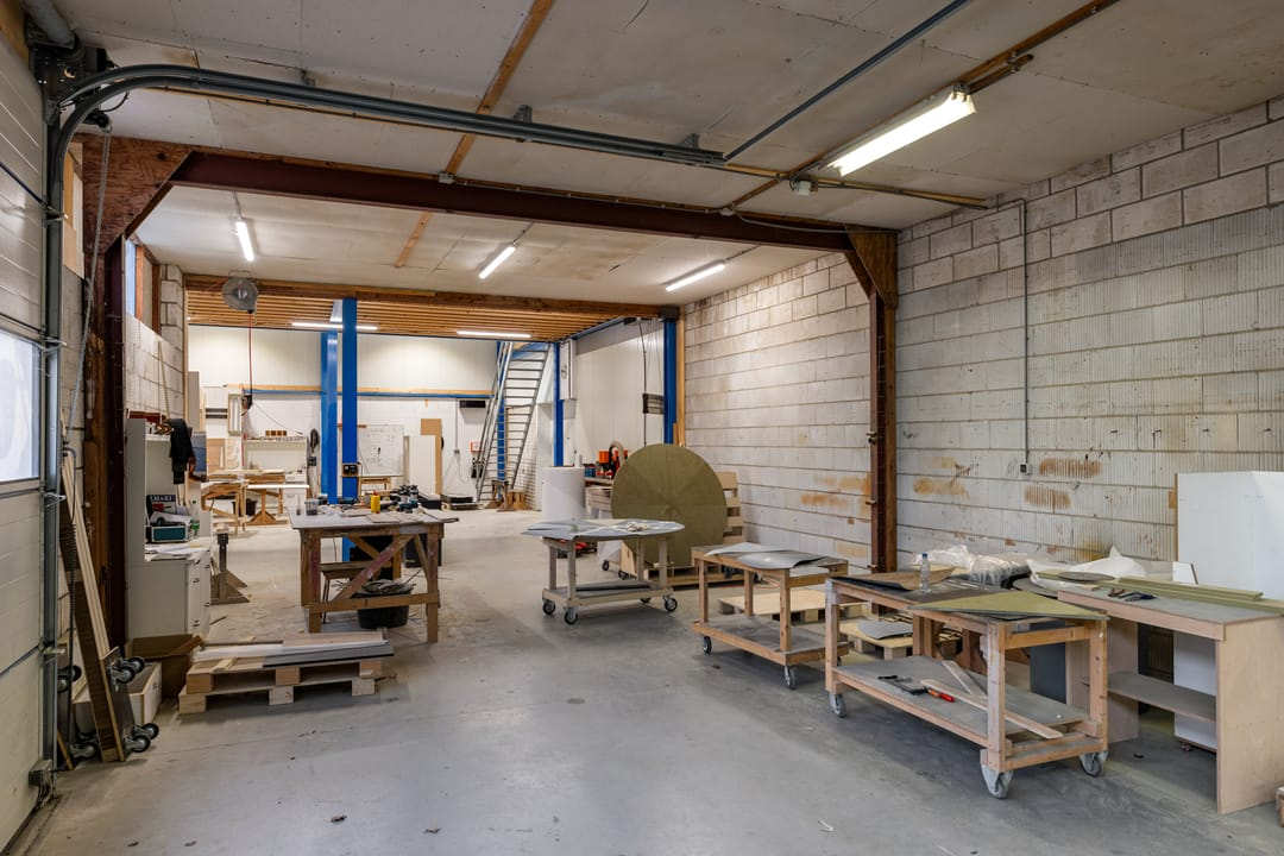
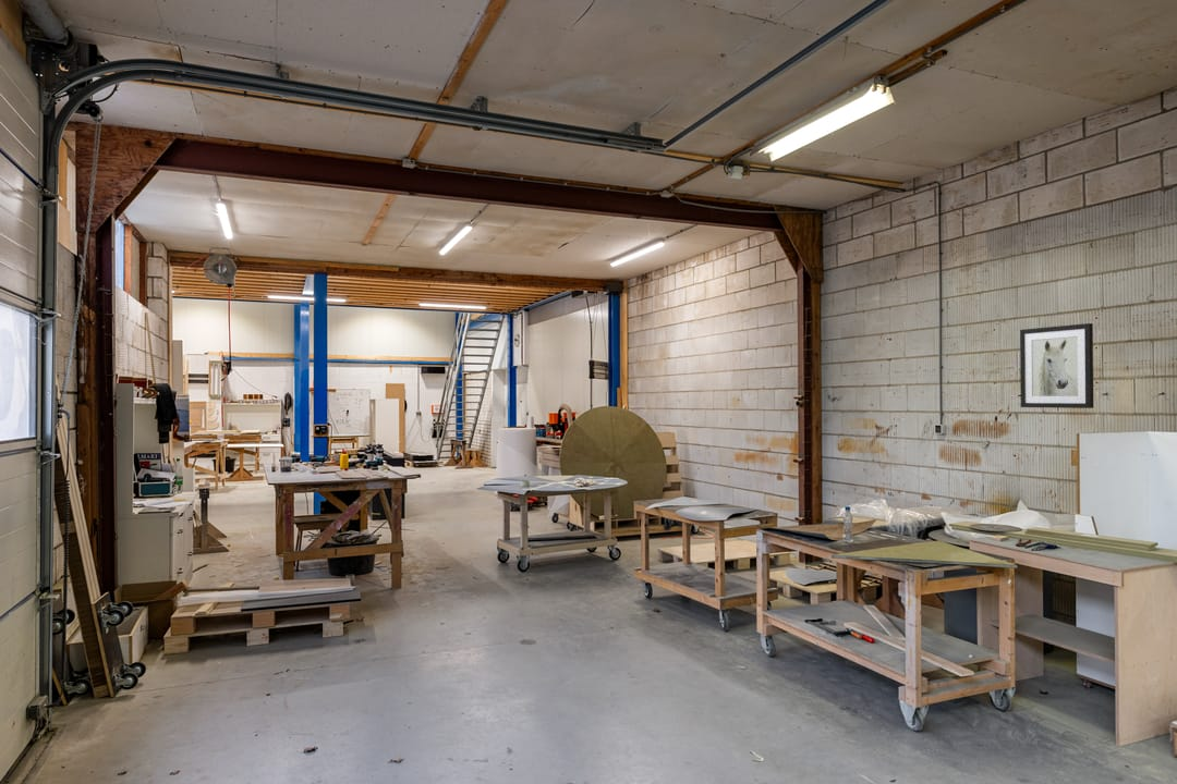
+ wall art (1055, 367)
